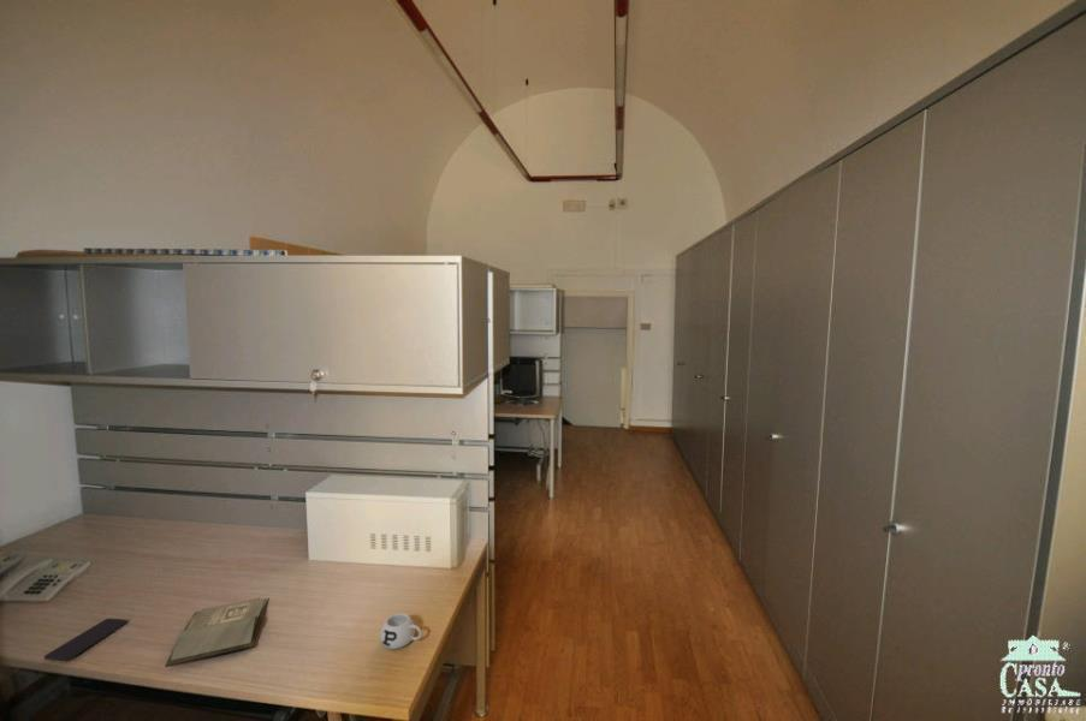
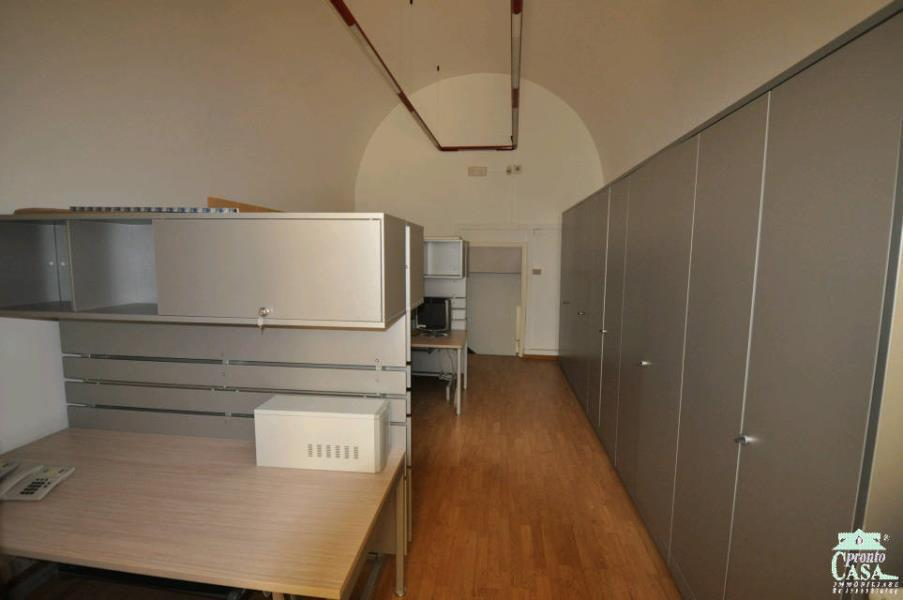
- mug (402, 630)
- smartphone (88, 638)
- hardback book (222, 621)
